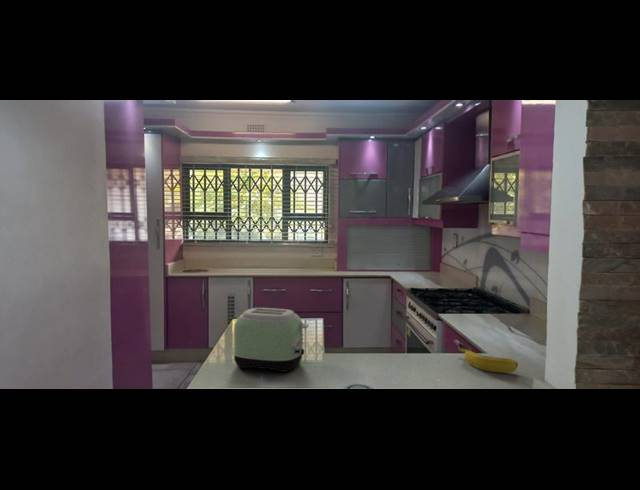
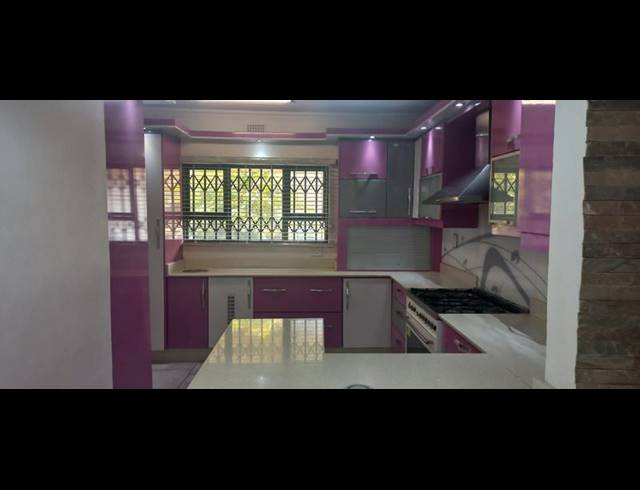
- toaster (271, 338)
- banana (487, 358)
